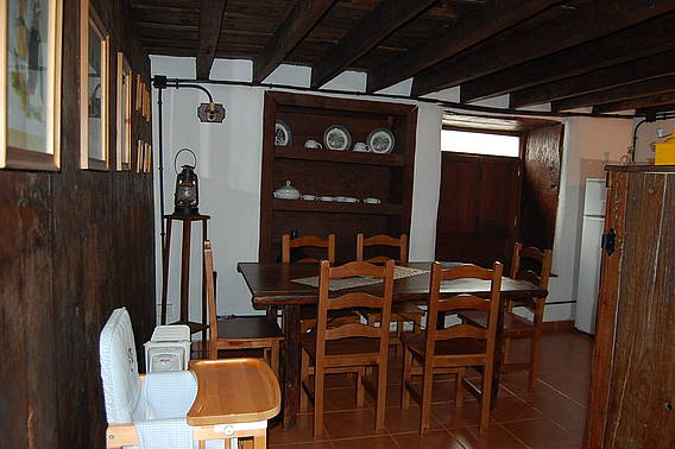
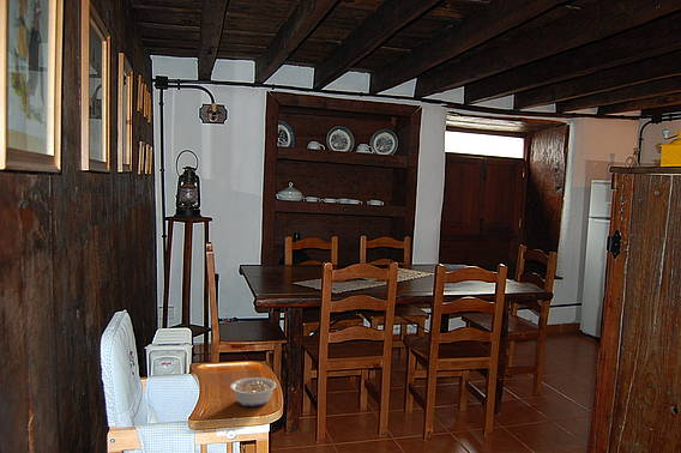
+ legume (251, 391)
